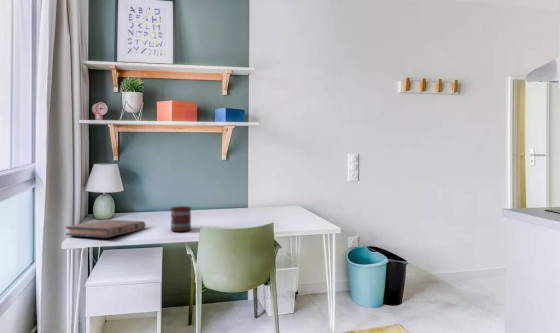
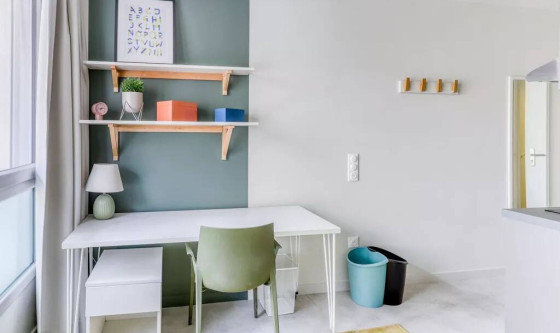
- mug (180, 218)
- book (107, 228)
